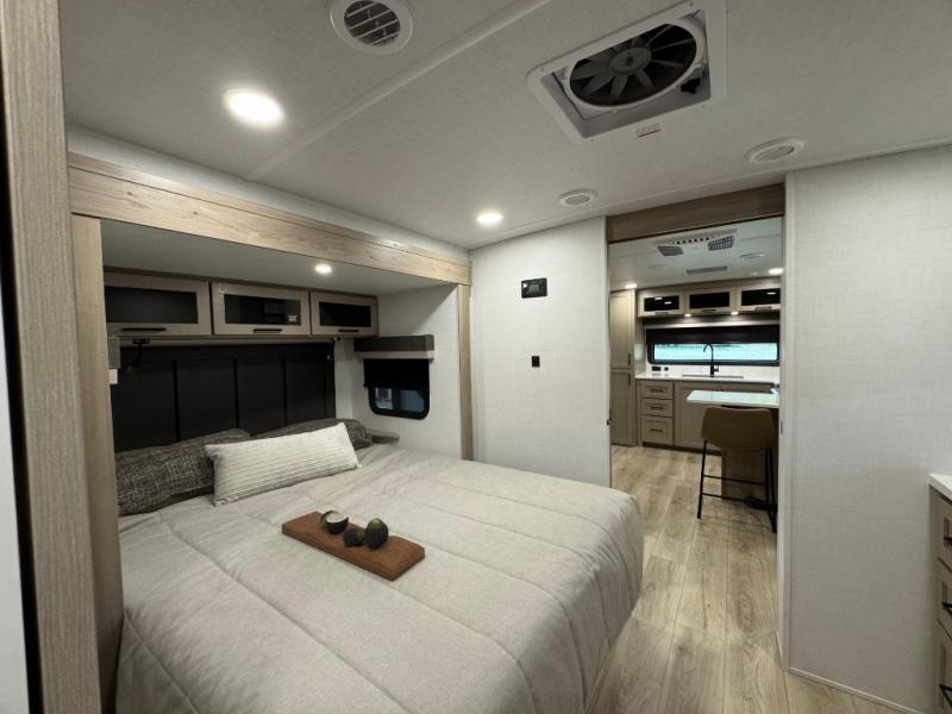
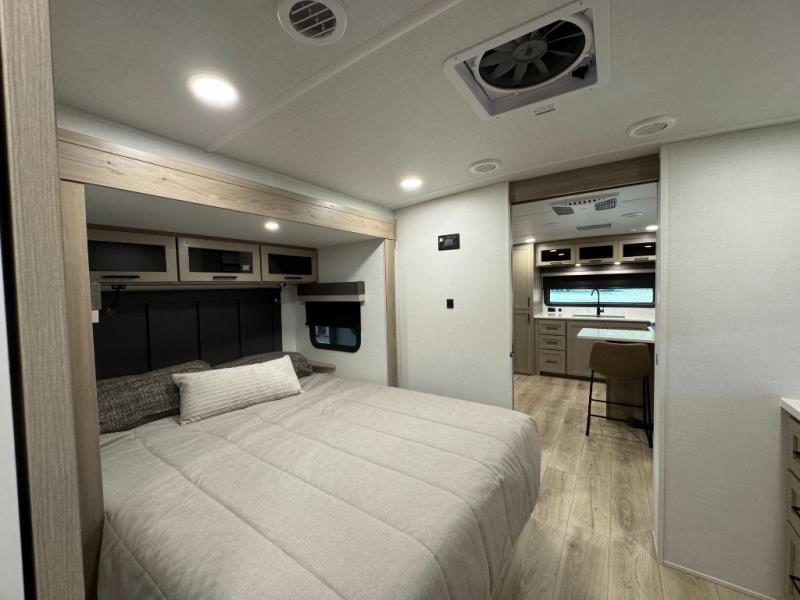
- decorative tray (346, 525)
